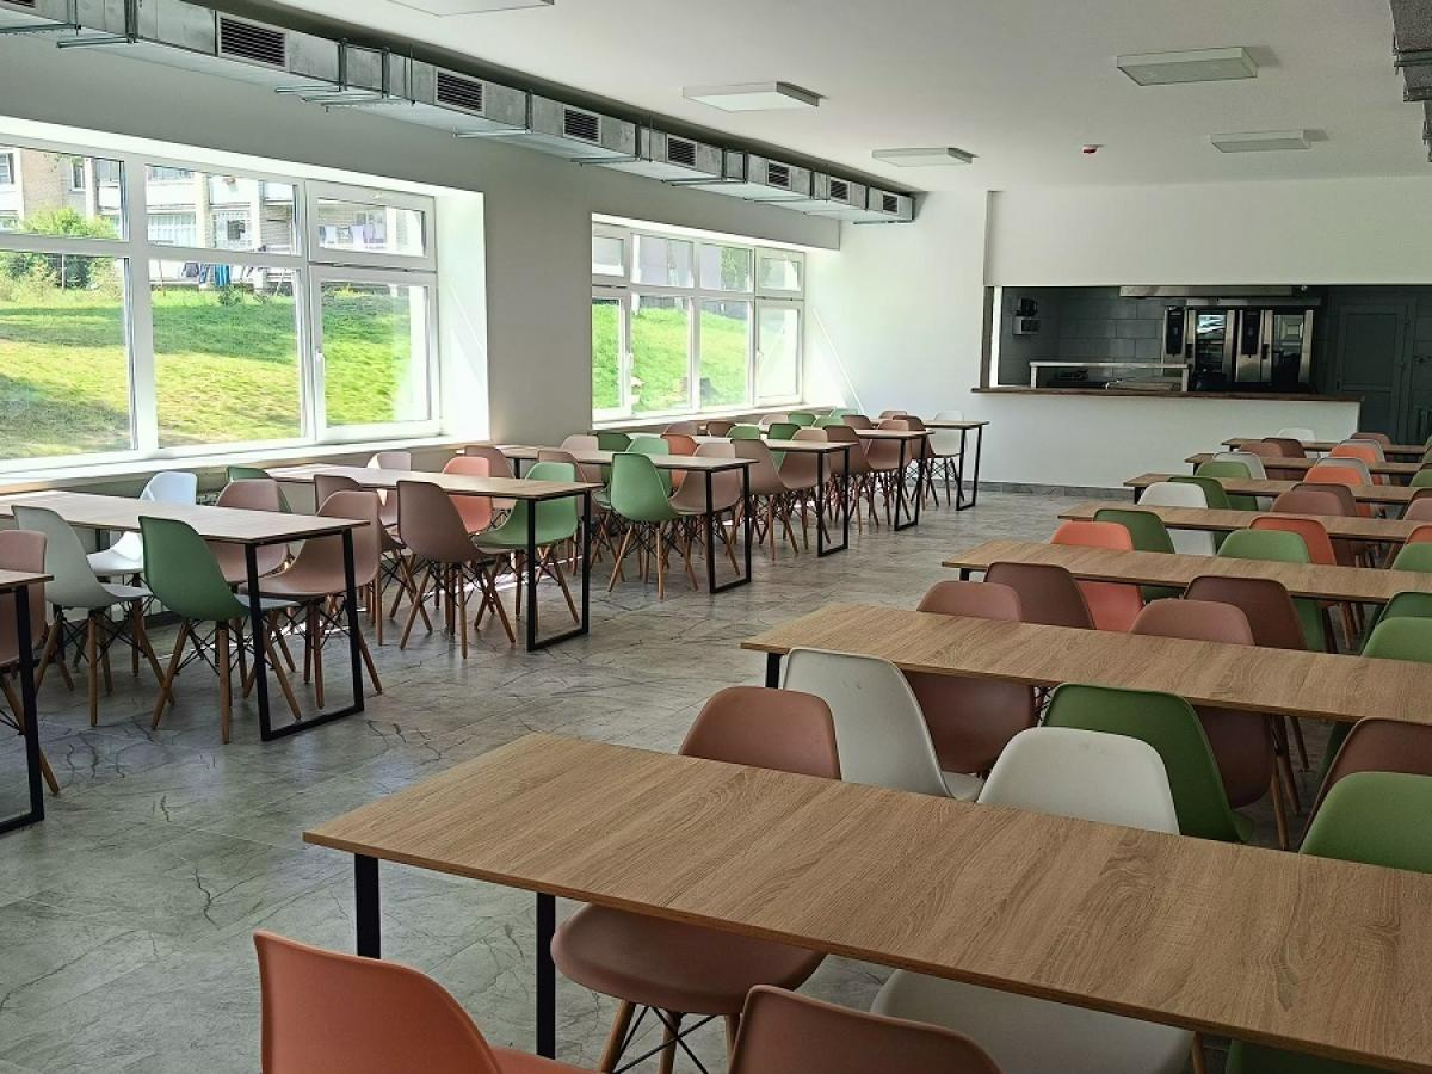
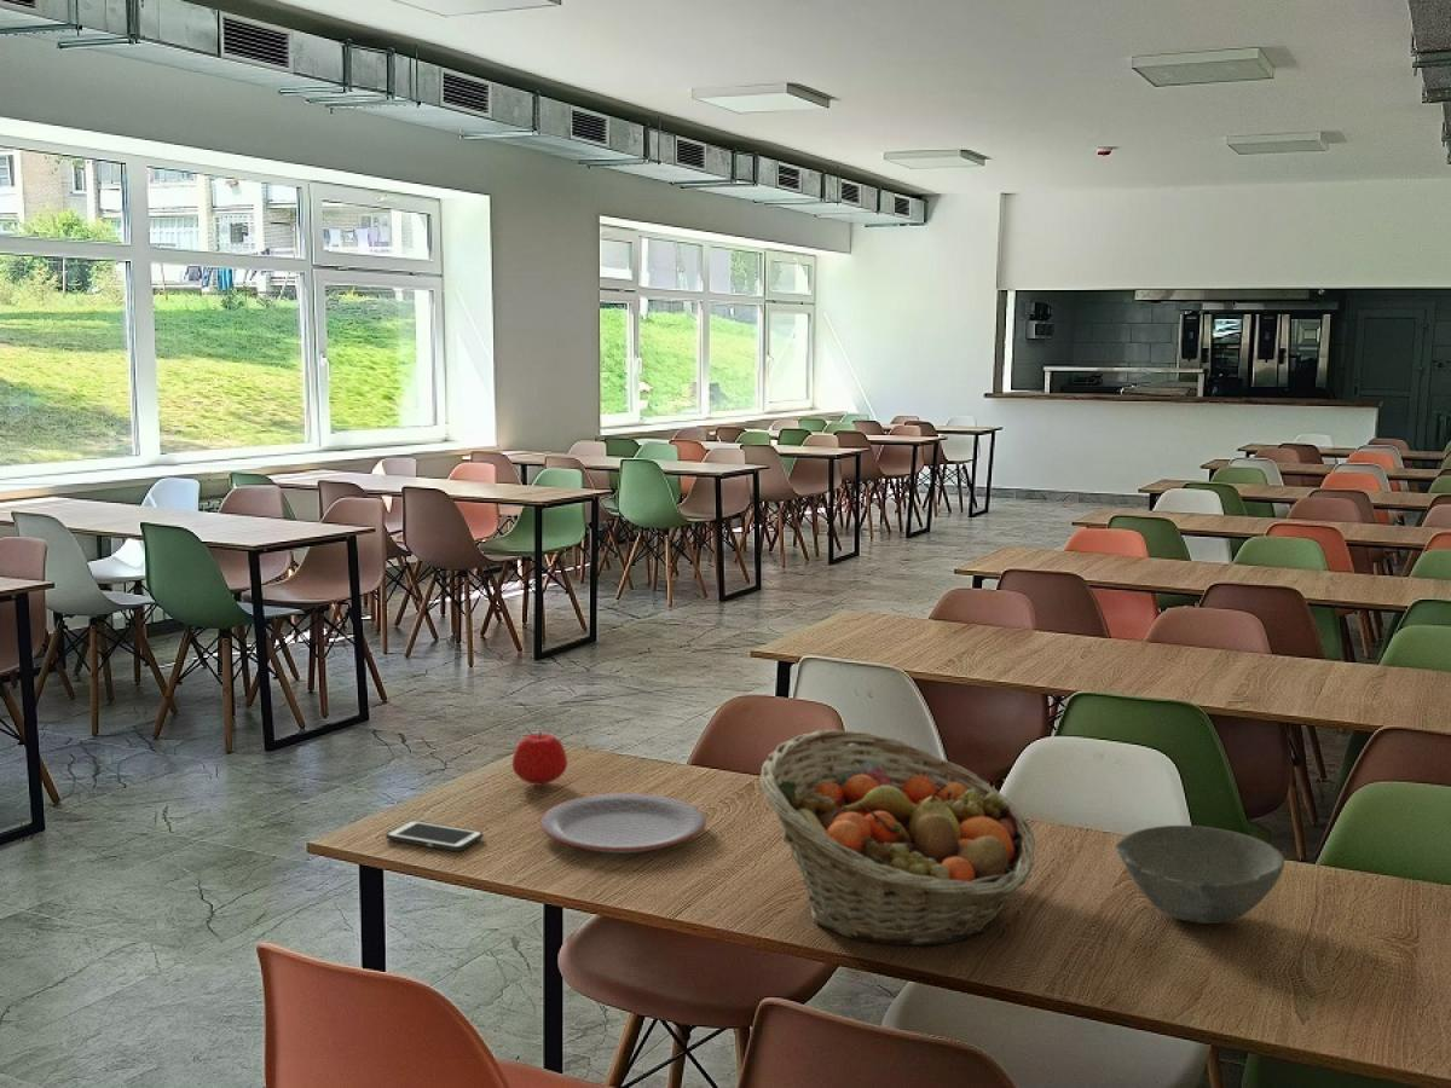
+ apple (539, 757)
+ plate (623, 824)
+ cell phone (434, 835)
+ bowl (1196, 881)
+ fruit basket (897, 829)
